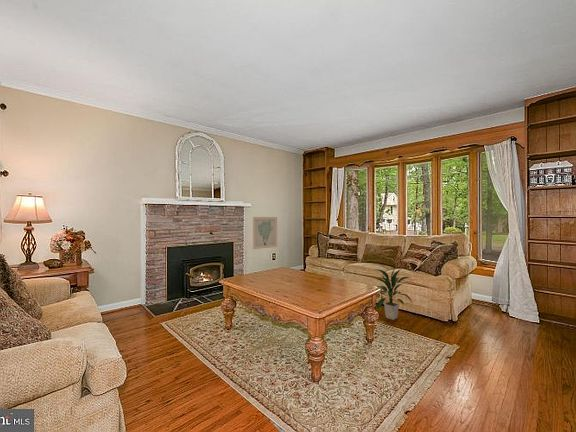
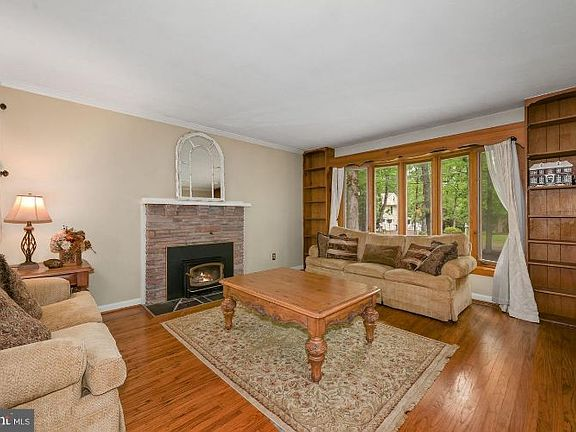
- indoor plant (389, 291)
- wall art (265, 232)
